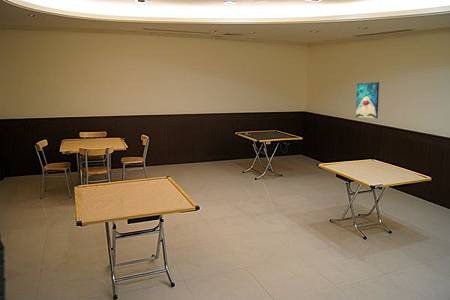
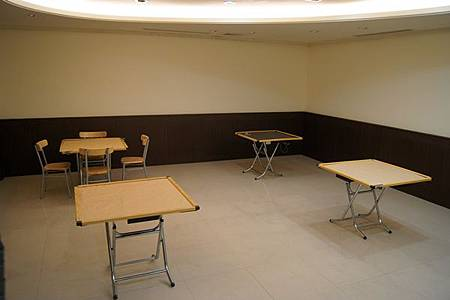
- wall art (367, 100)
